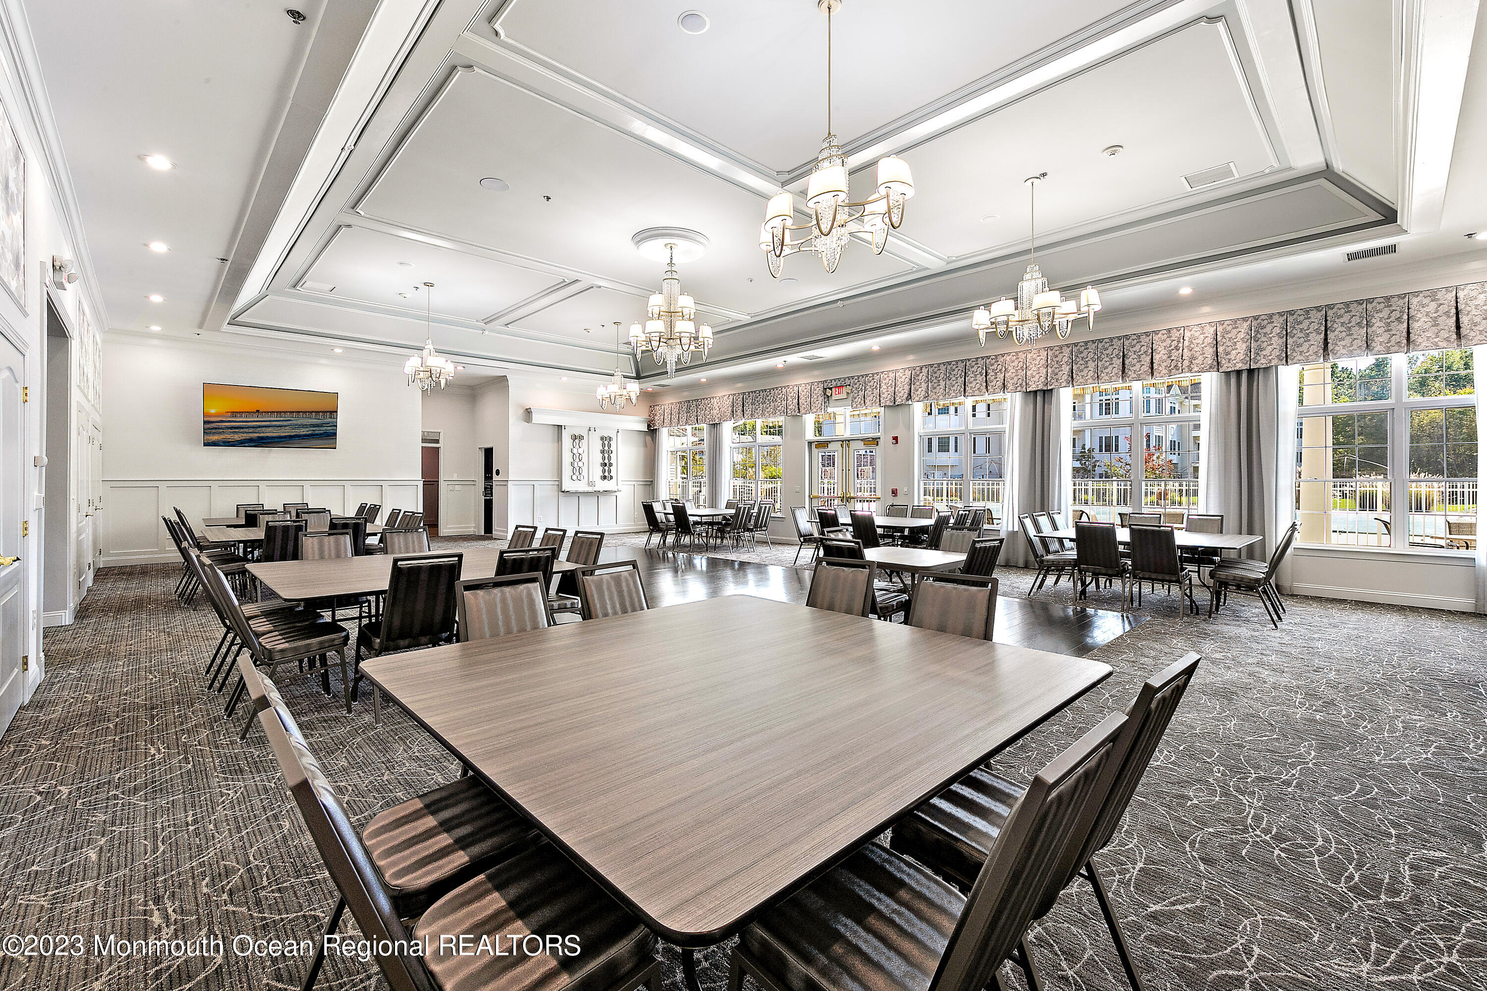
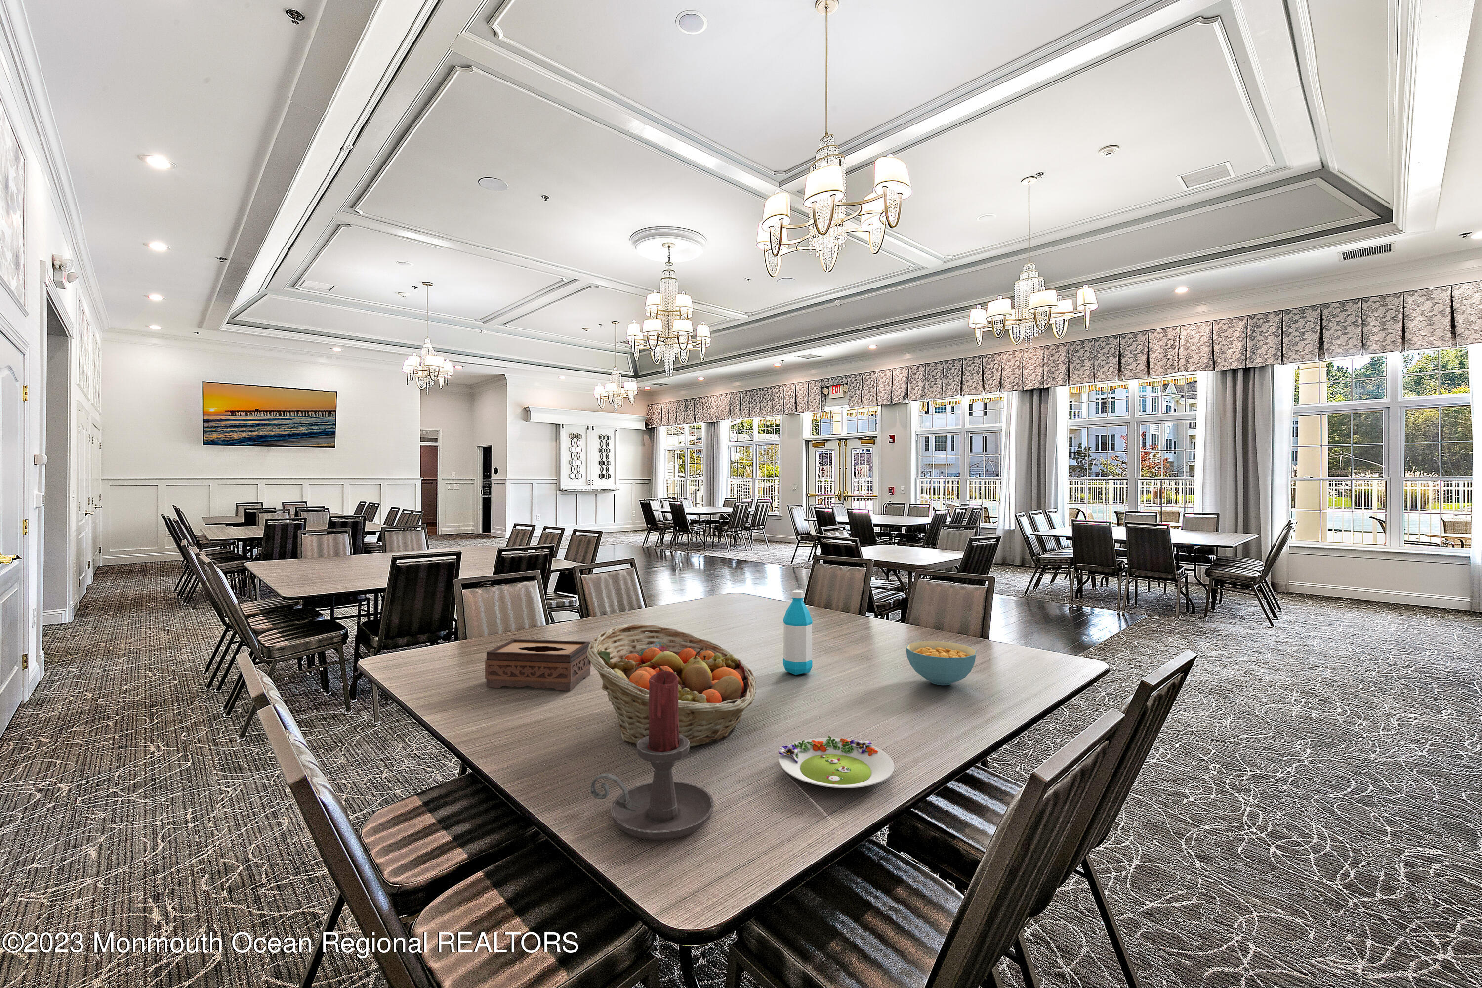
+ tissue box (540, 664)
+ water bottle (797, 632)
+ candle holder (649, 743)
+ cereal bowl (941, 665)
+ fruit basket (678, 677)
+ salad plate (836, 764)
